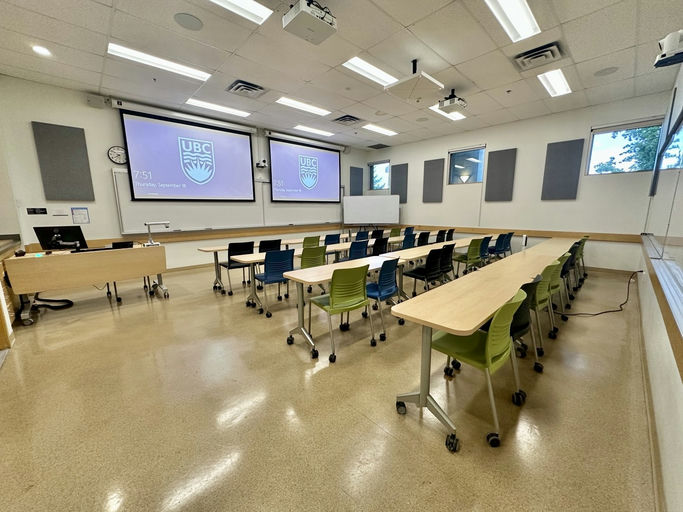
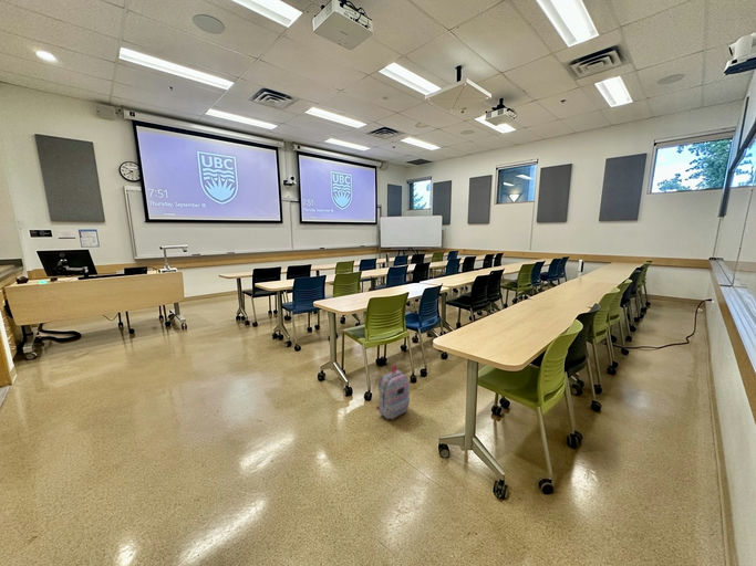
+ backpack (393, 388)
